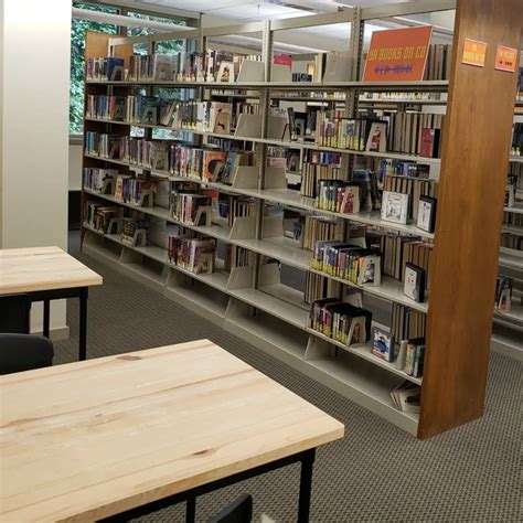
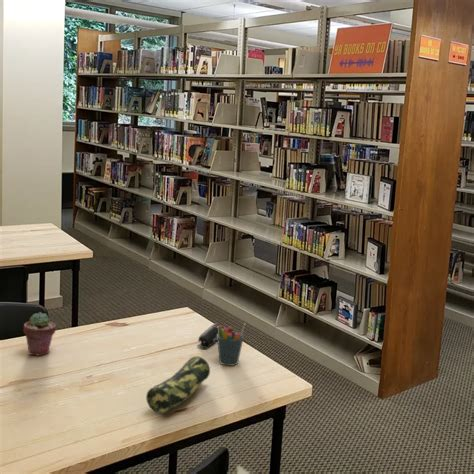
+ pen holder (229, 342)
+ stapler (210, 334)
+ pencil case (179, 384)
+ potted succulent (39, 332)
